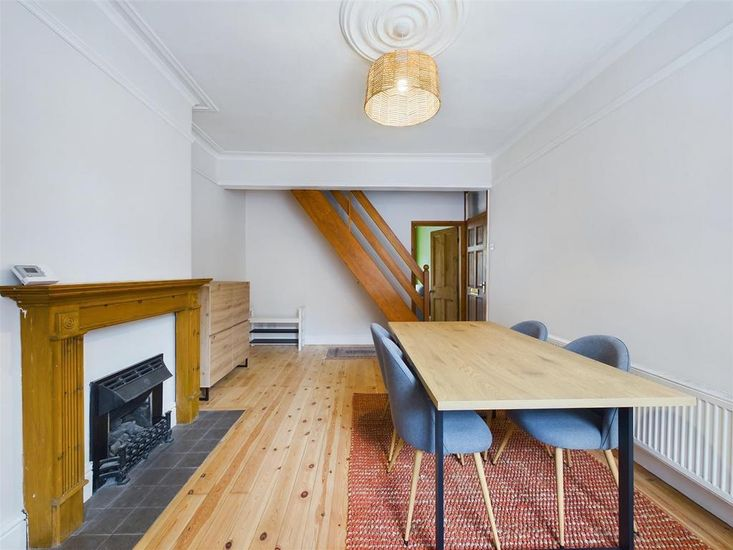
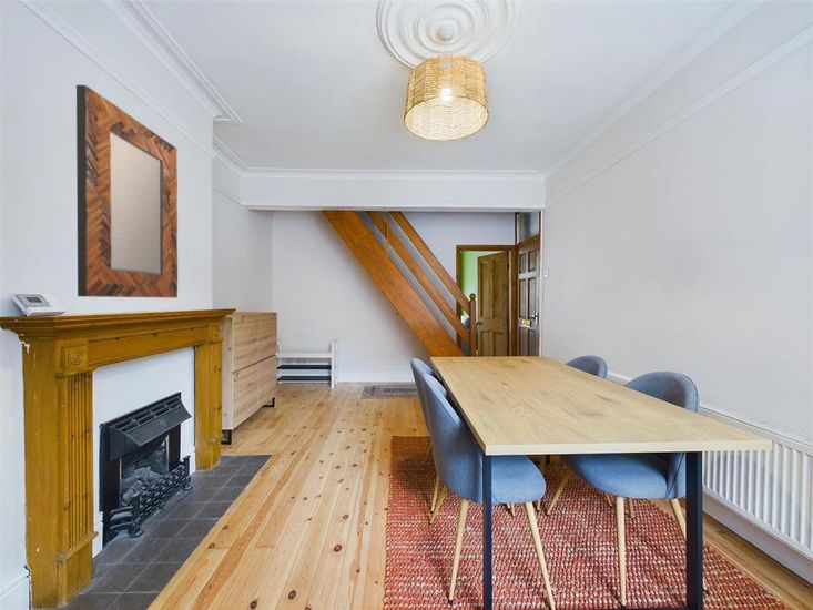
+ home mirror (135, 210)
